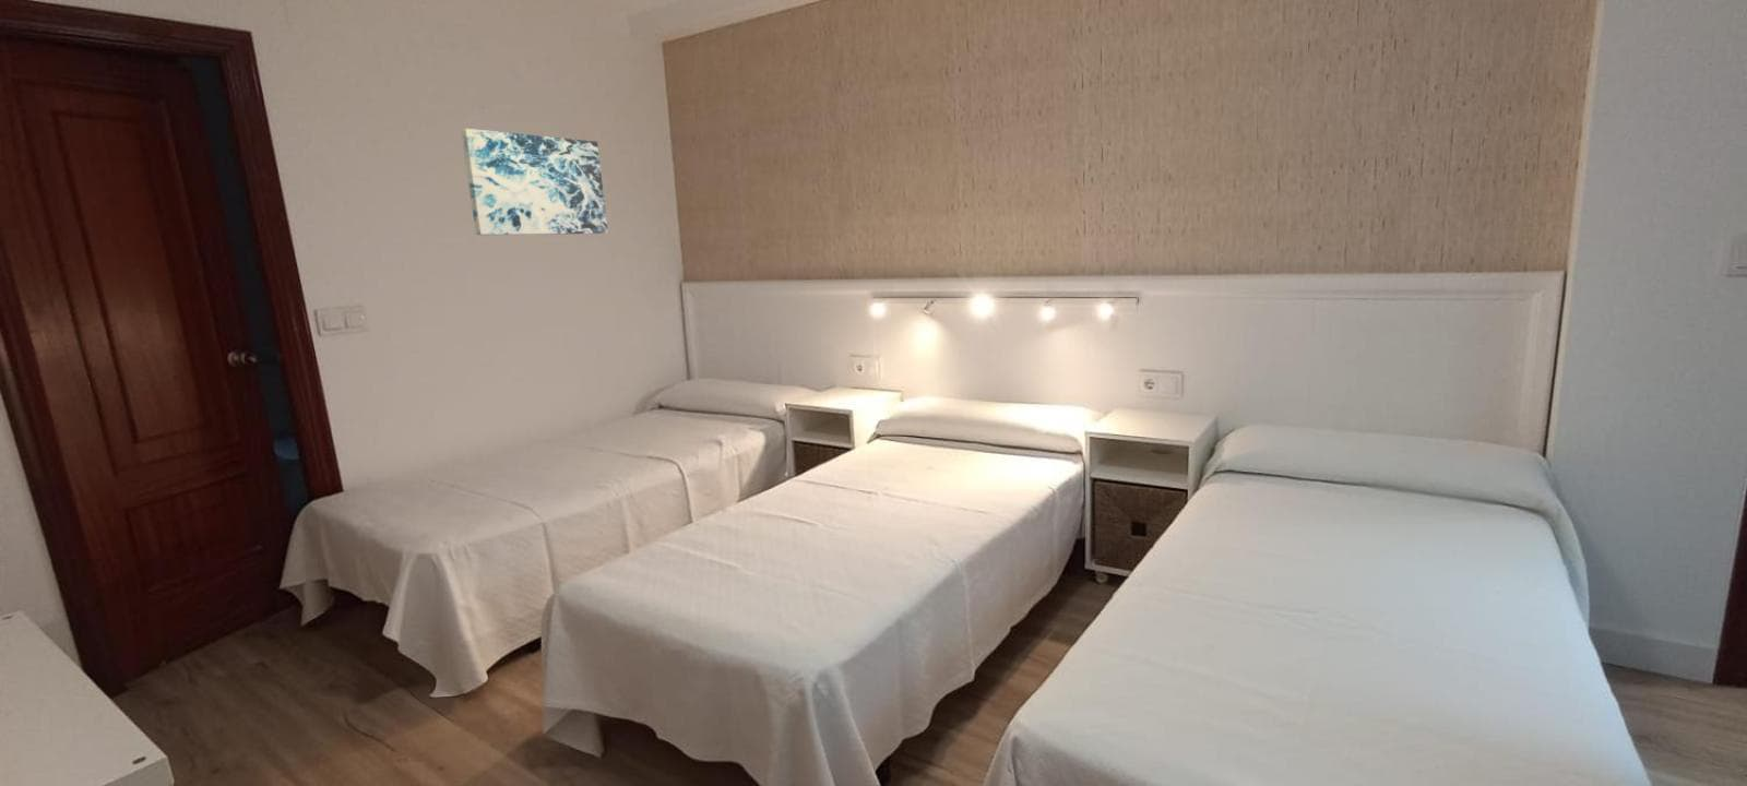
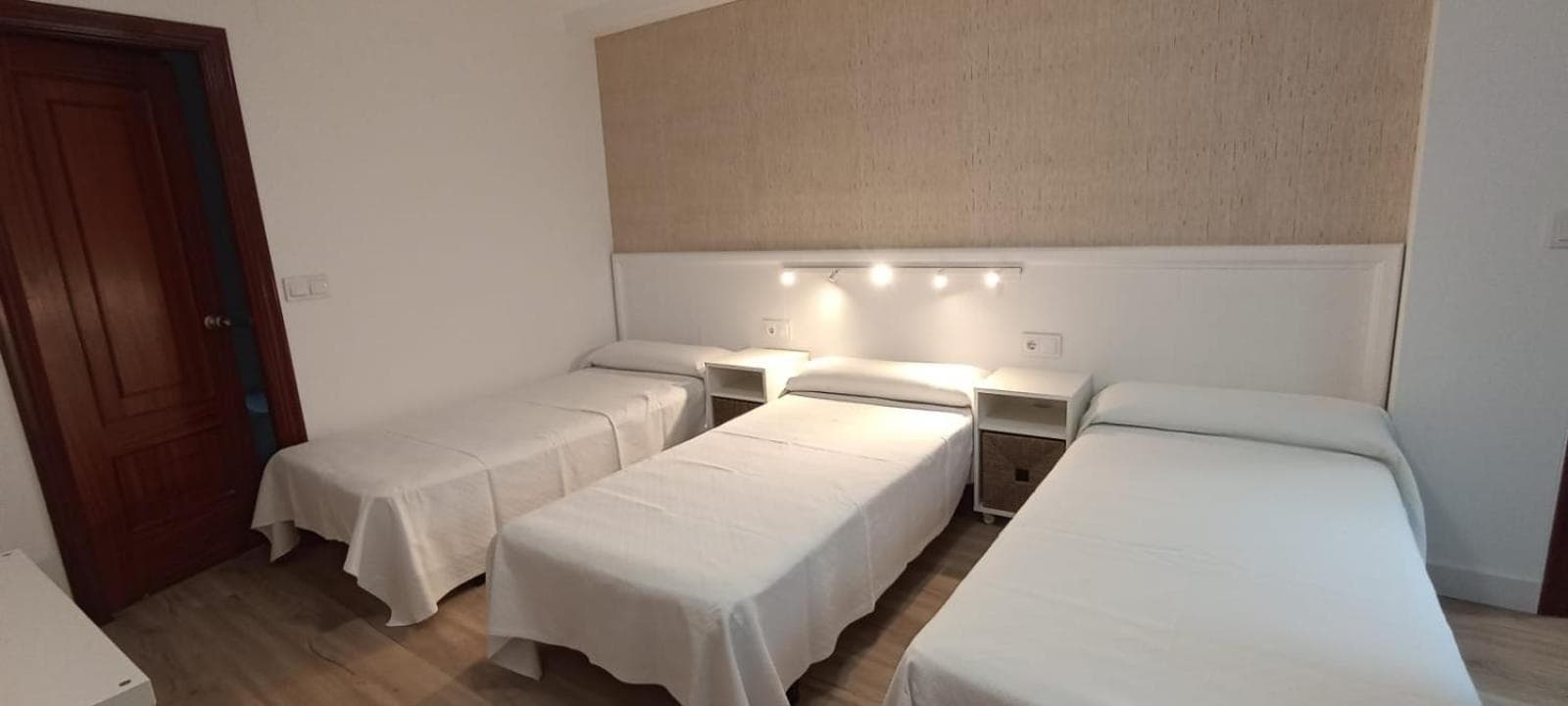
- wall art (539, 186)
